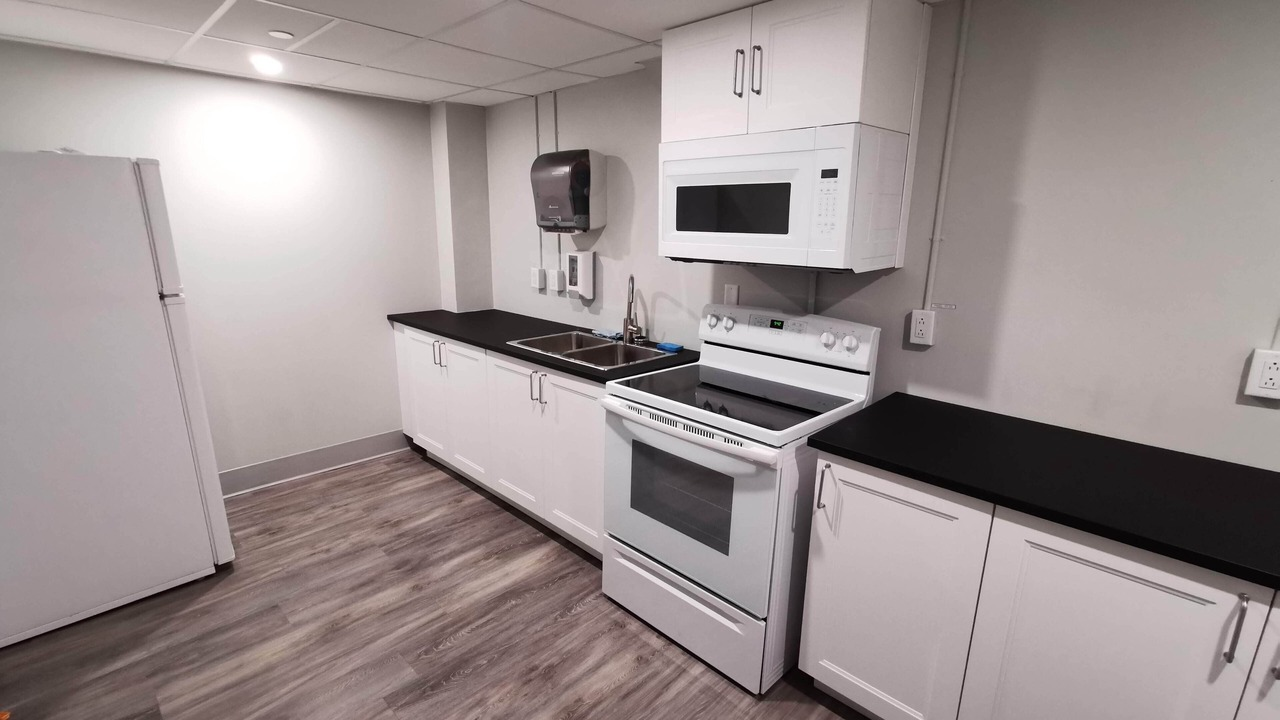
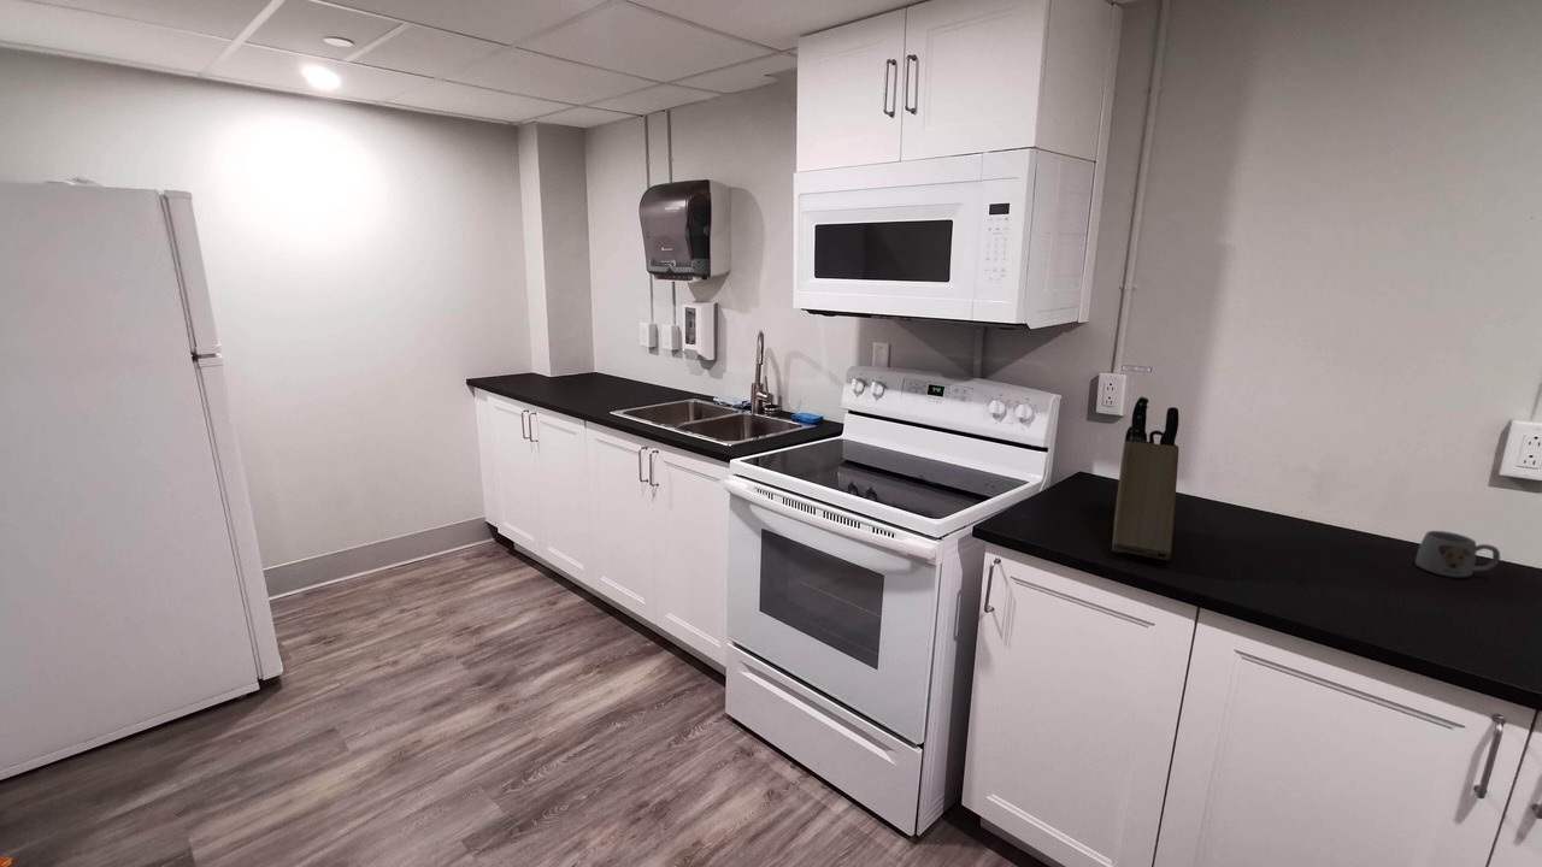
+ mug (1458, 555)
+ knife block (1147, 471)
